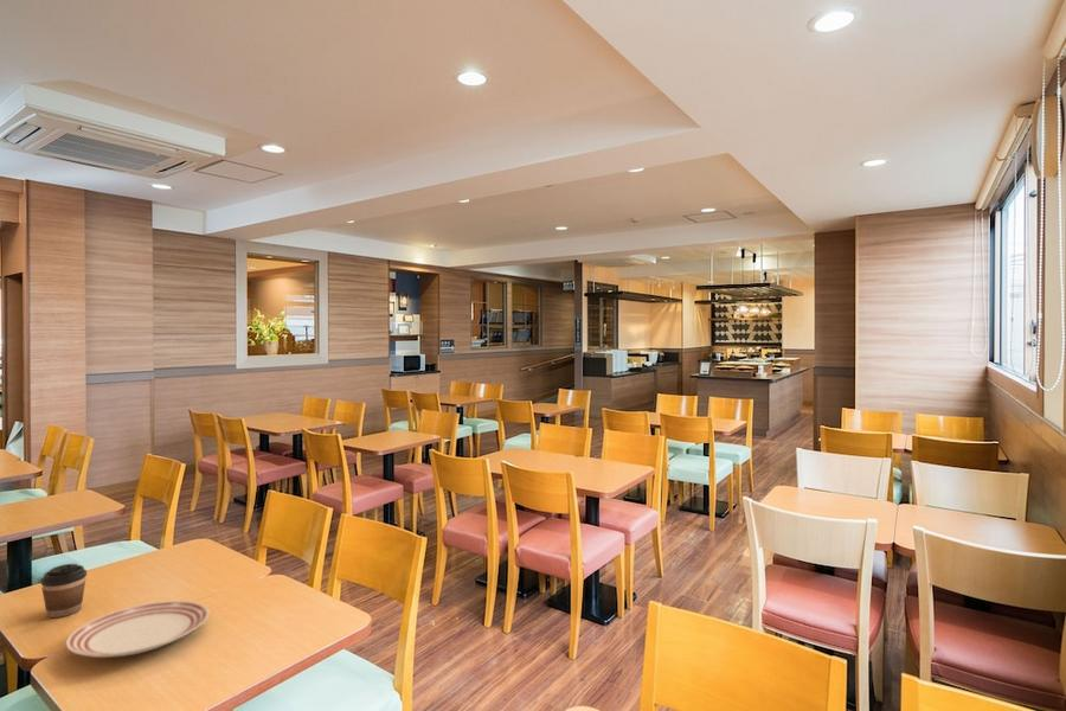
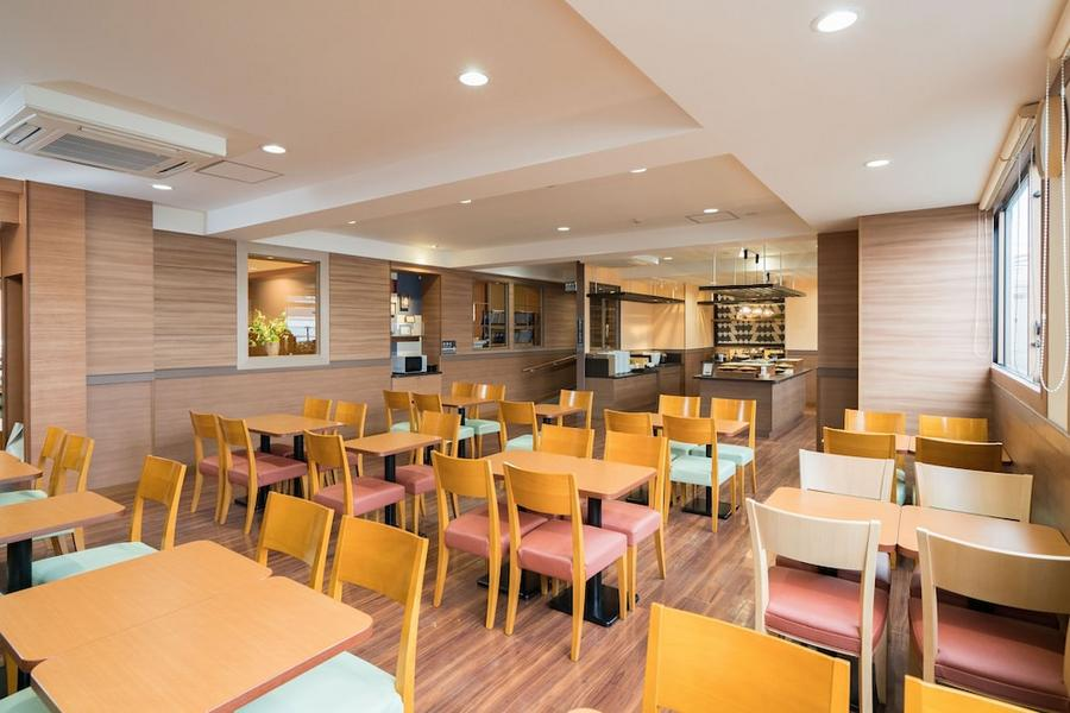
- dinner plate (141, 629)
- coffee cup (64, 588)
